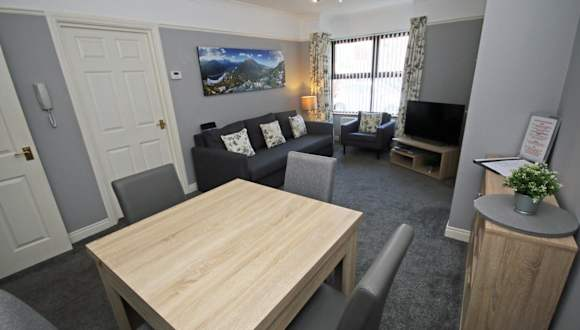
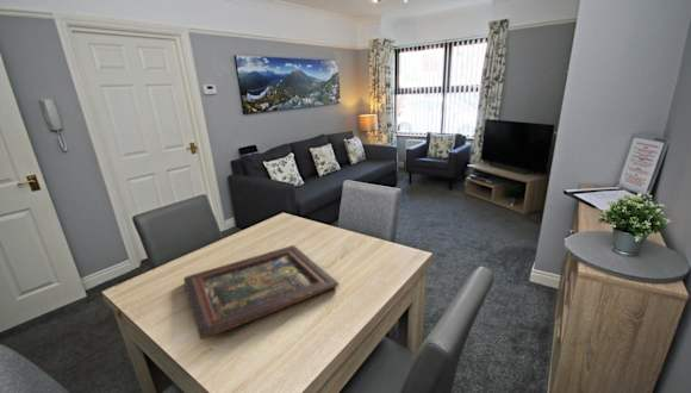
+ religious icon (259, 281)
